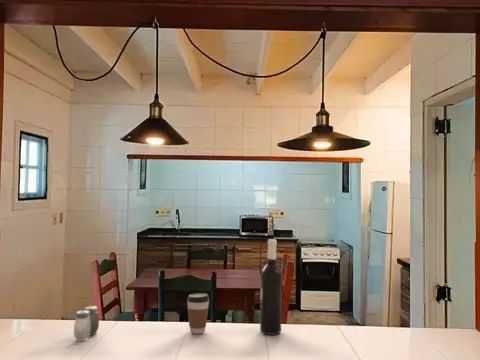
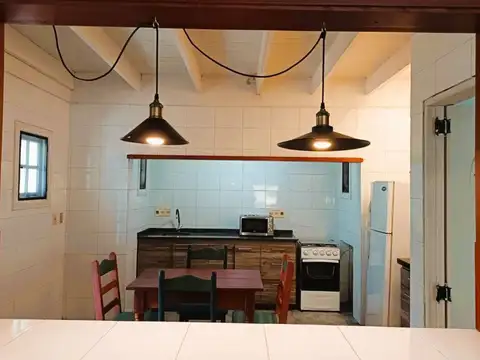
- coffee cup (197, 313)
- wine bottle (271, 285)
- salt and pepper shaker (86, 322)
